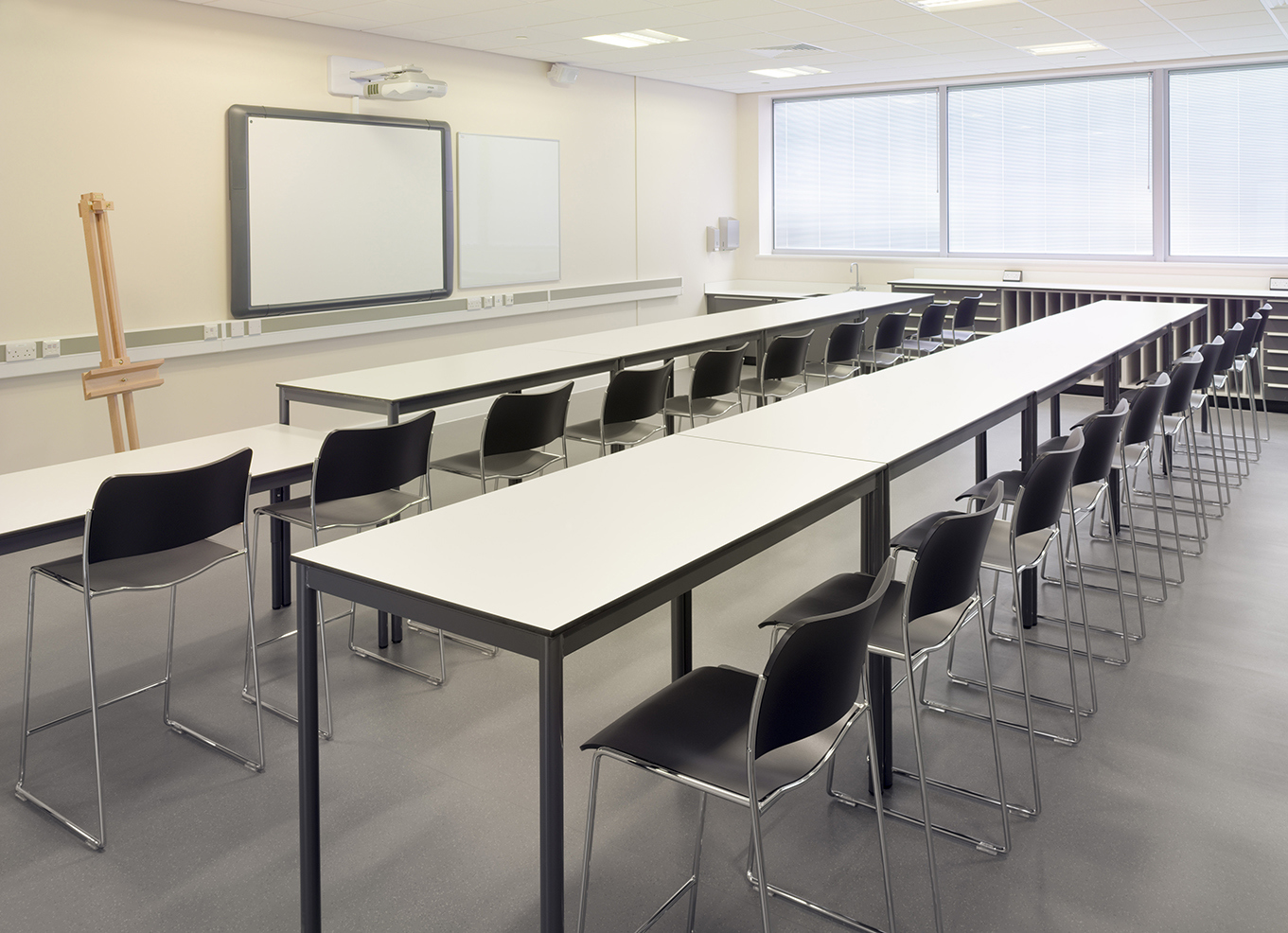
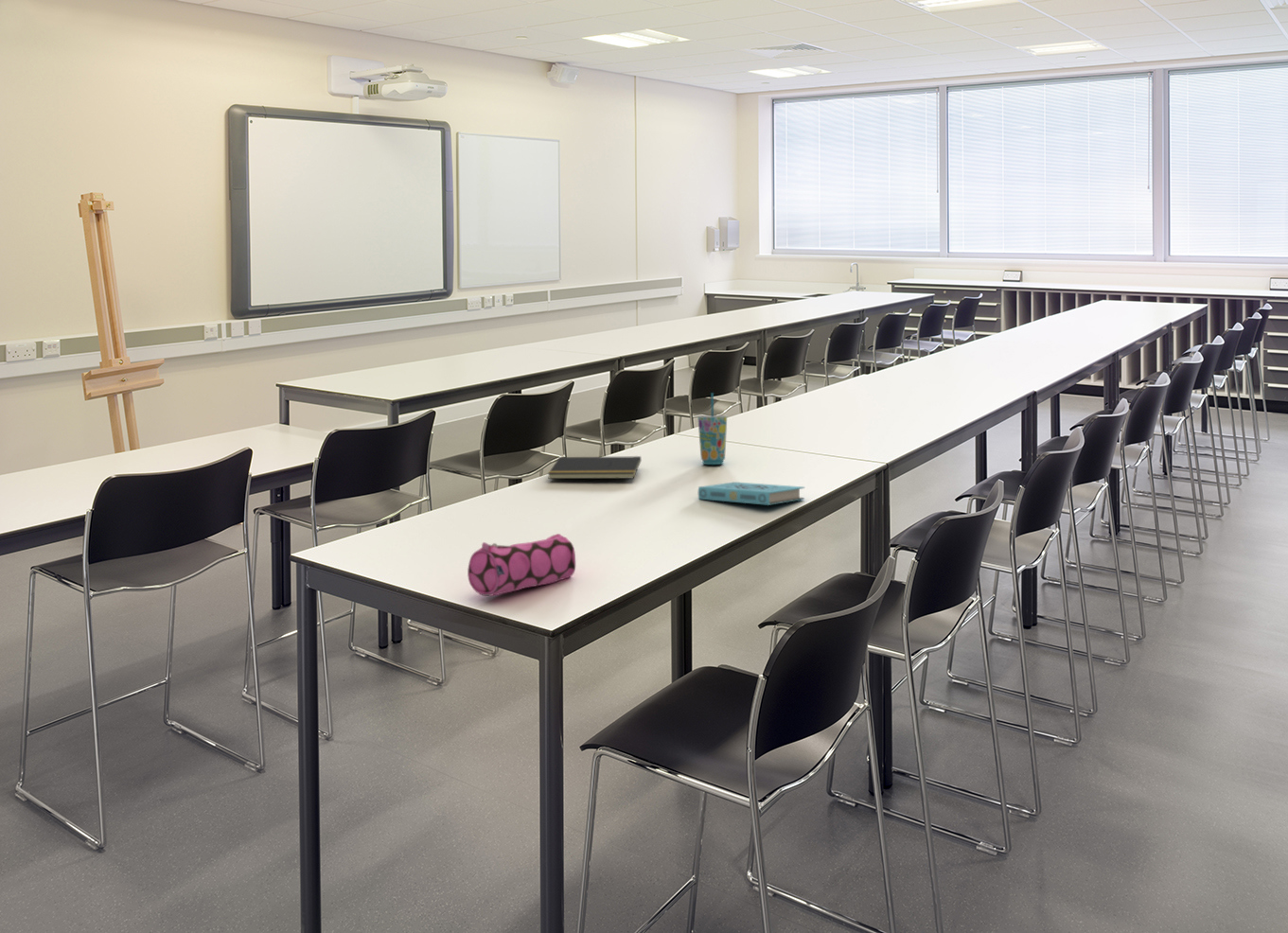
+ cup (713, 428)
+ book (750, 493)
+ pencil case (524, 562)
+ notepad (595, 466)
